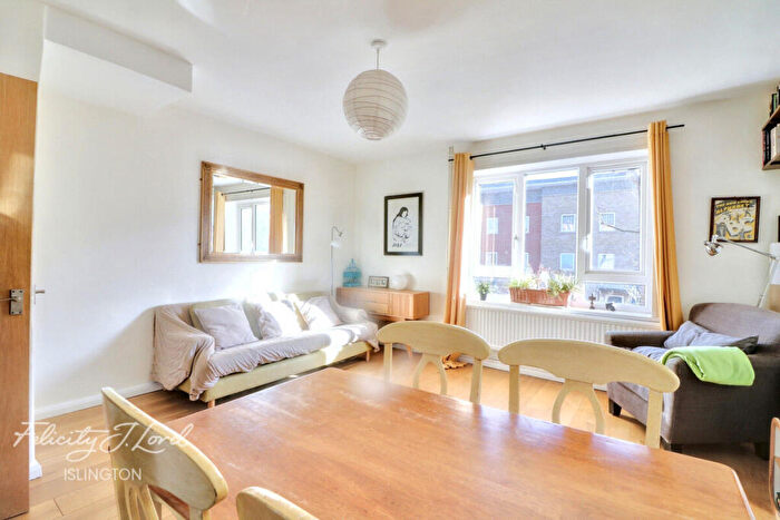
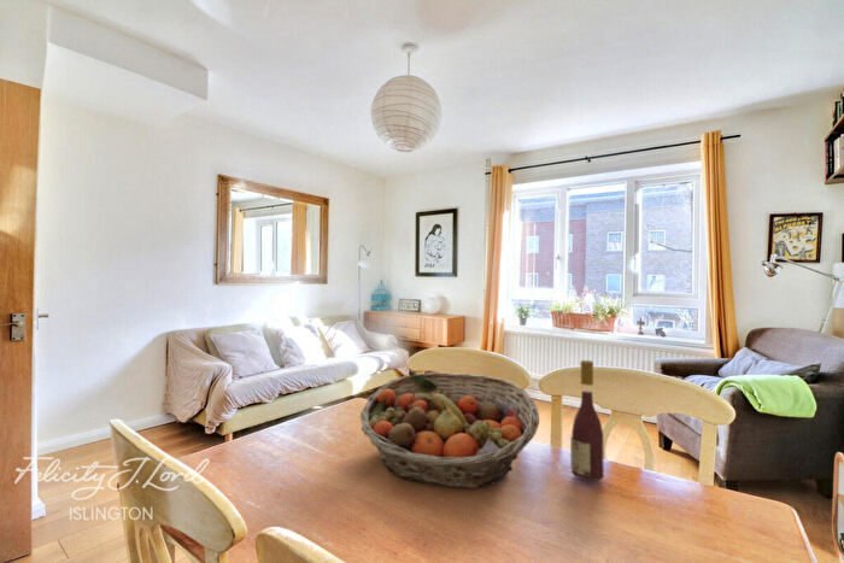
+ wine bottle (587, 418)
+ fruit basket (446, 422)
